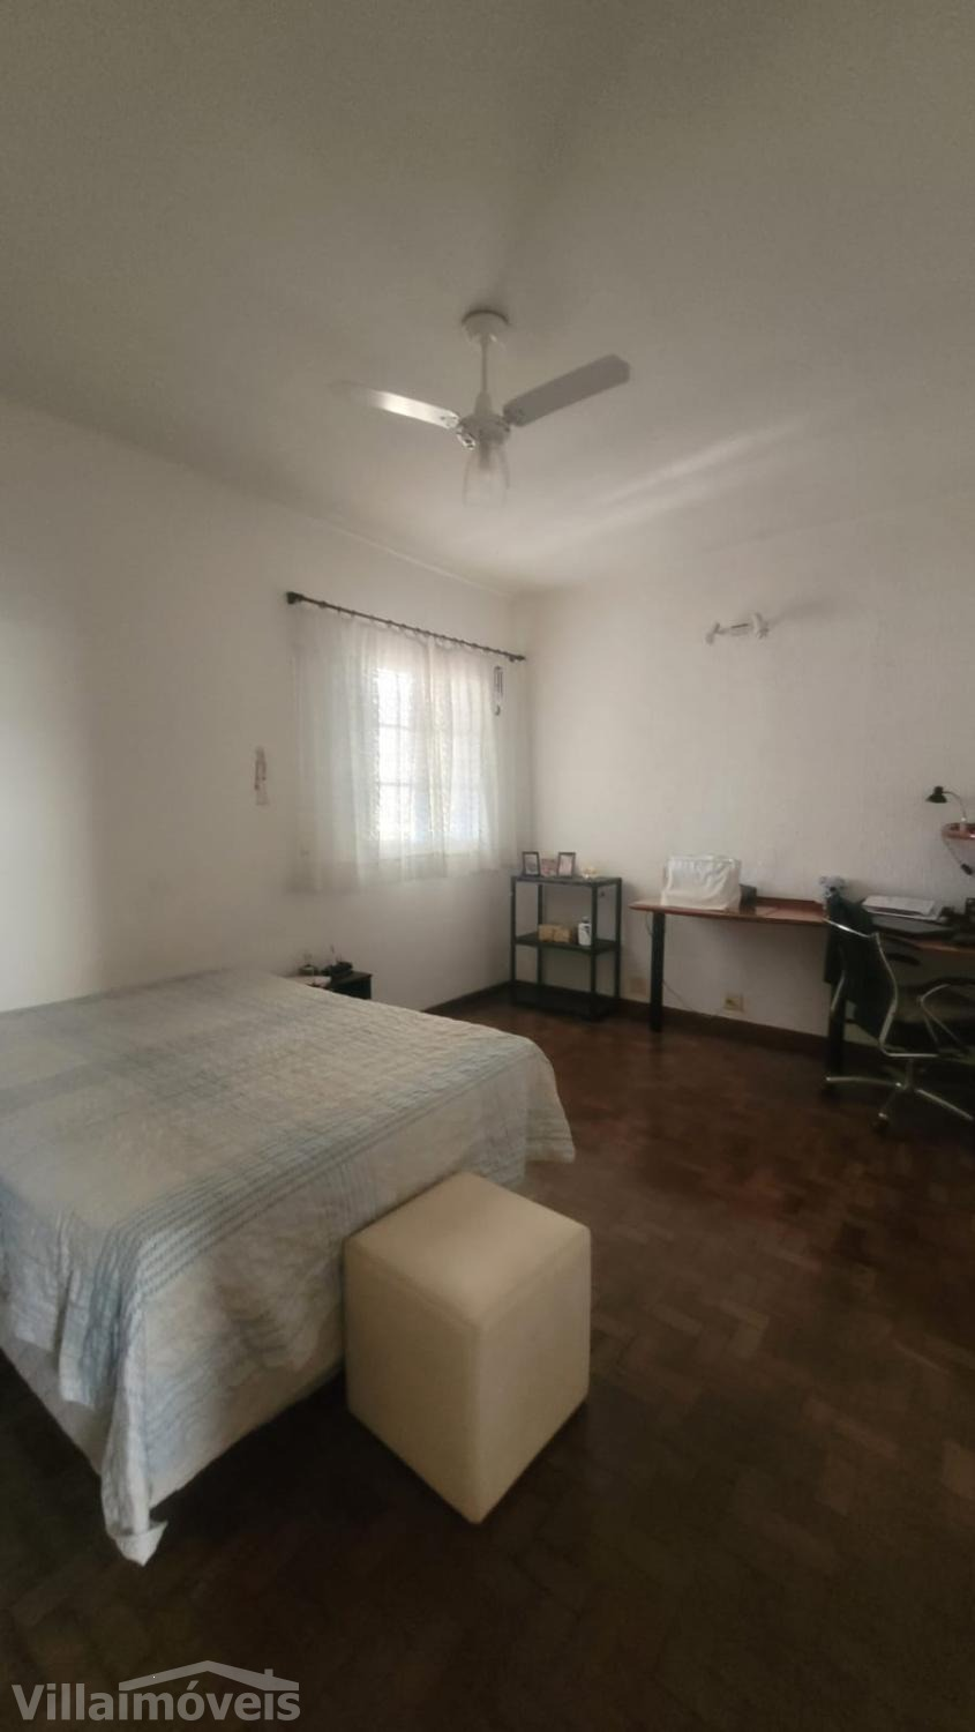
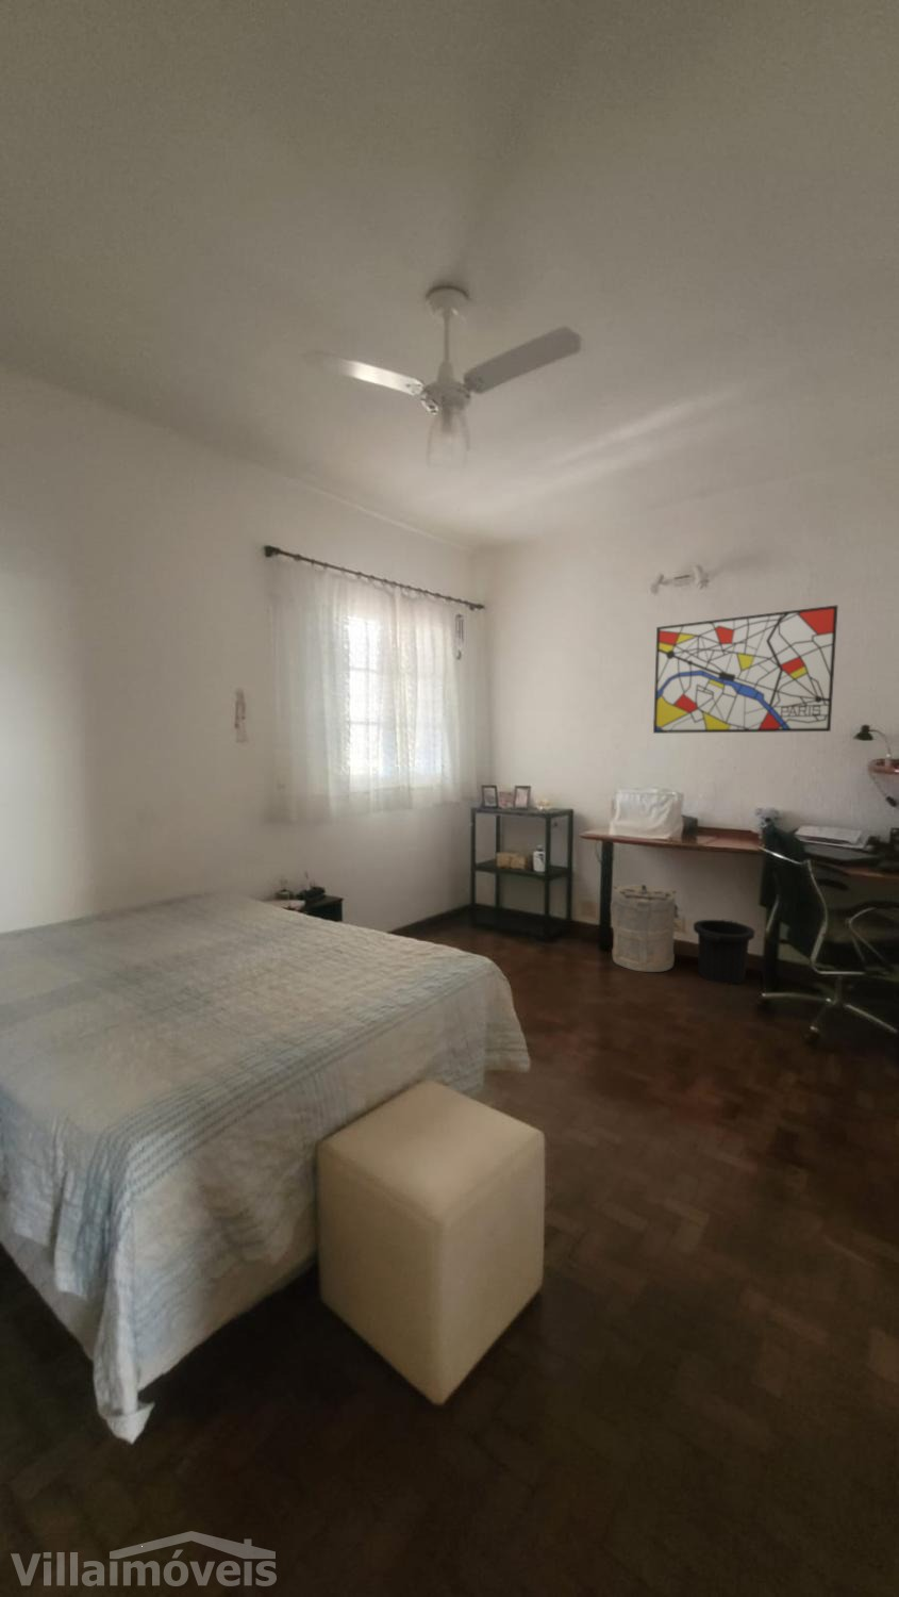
+ laundry hamper (640, 922)
+ wall art (737, 675)
+ trash can (722, 952)
